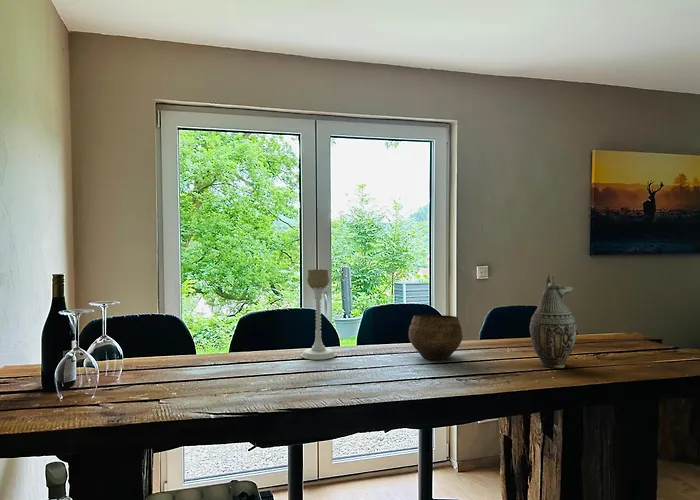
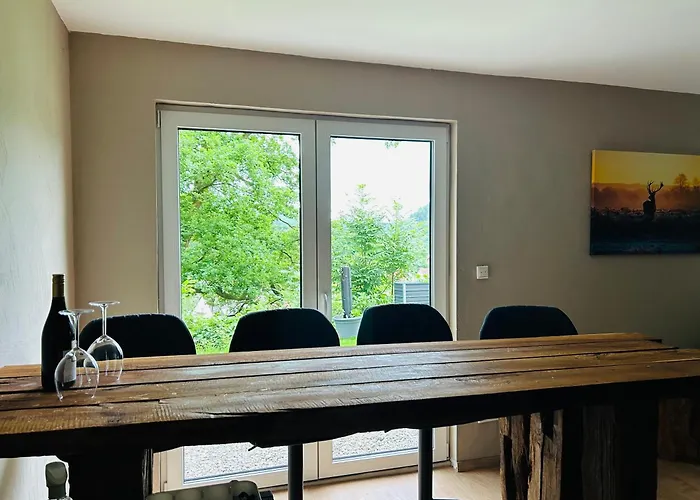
- bowl (435, 335)
- decorative vase (552, 319)
- candle holder (318, 312)
